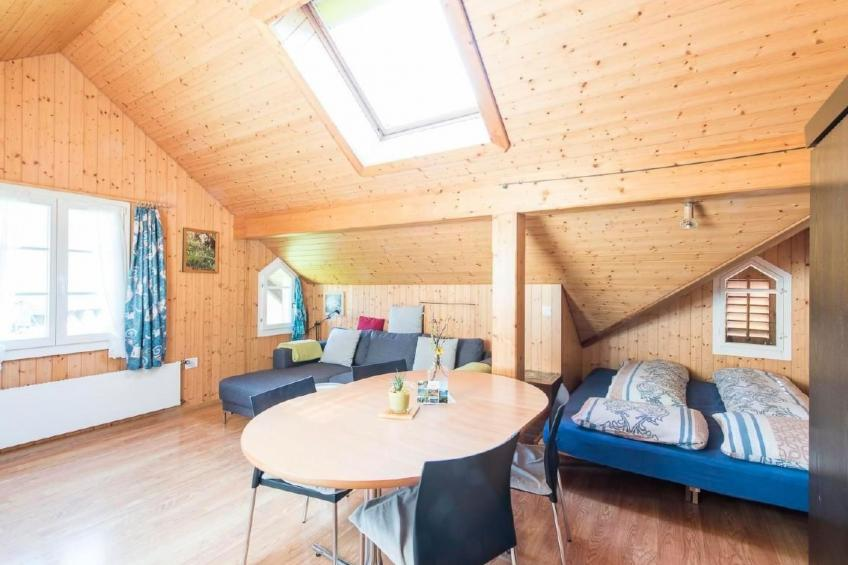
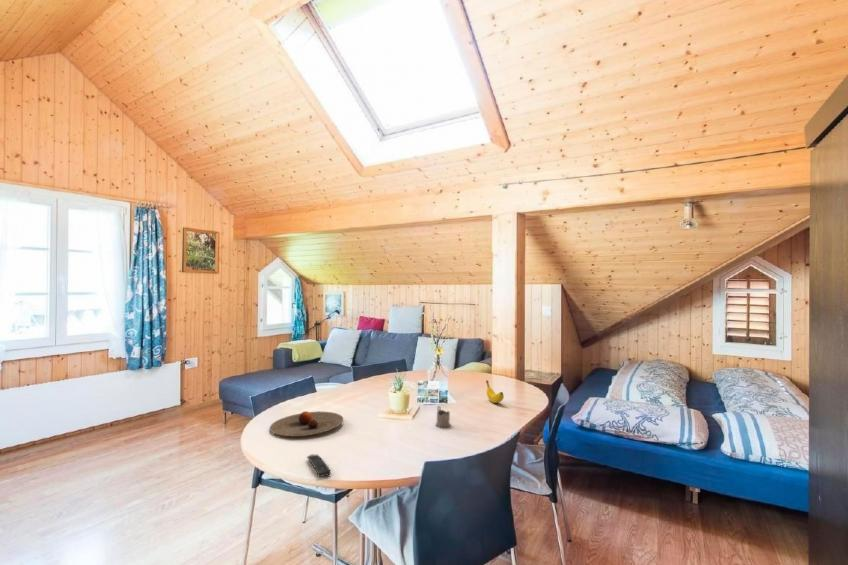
+ remote control (317, 463)
+ banana (494, 393)
+ tea glass holder (442, 413)
+ plate (307, 419)
